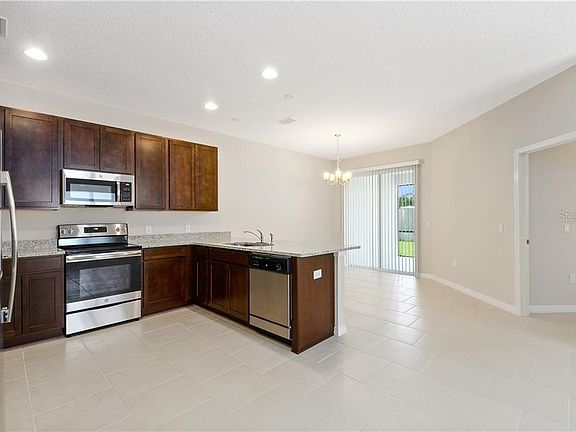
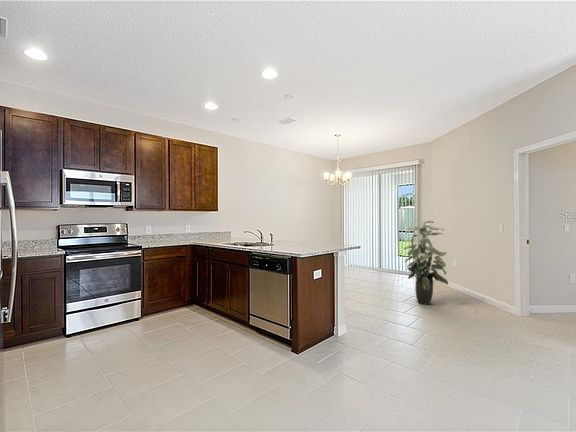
+ indoor plant (426, 262)
